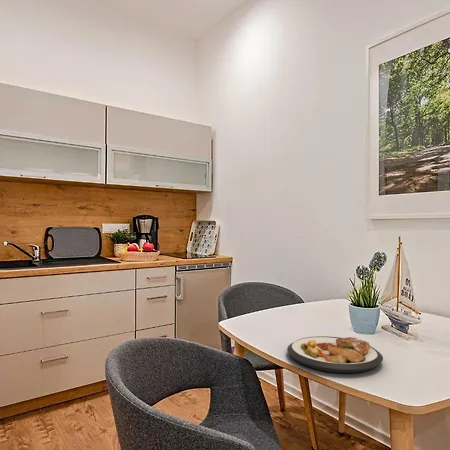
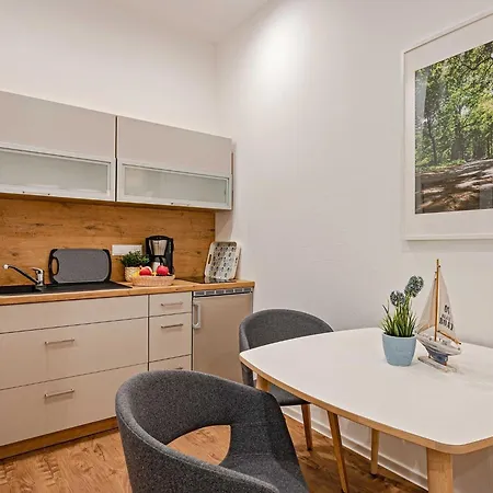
- plate (333, 349)
